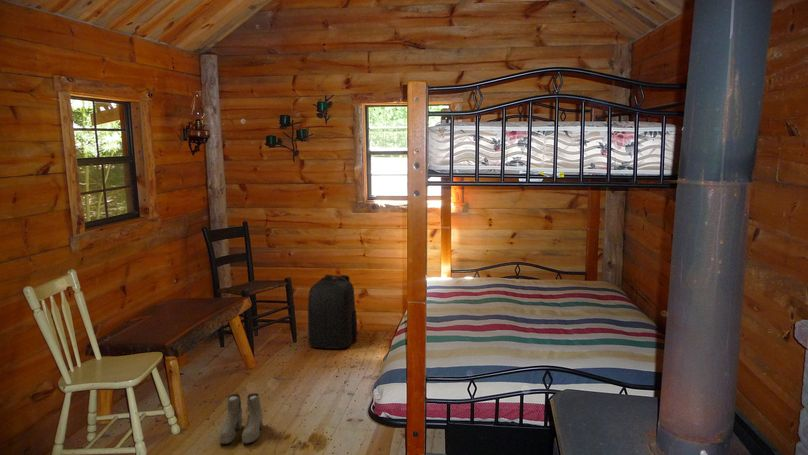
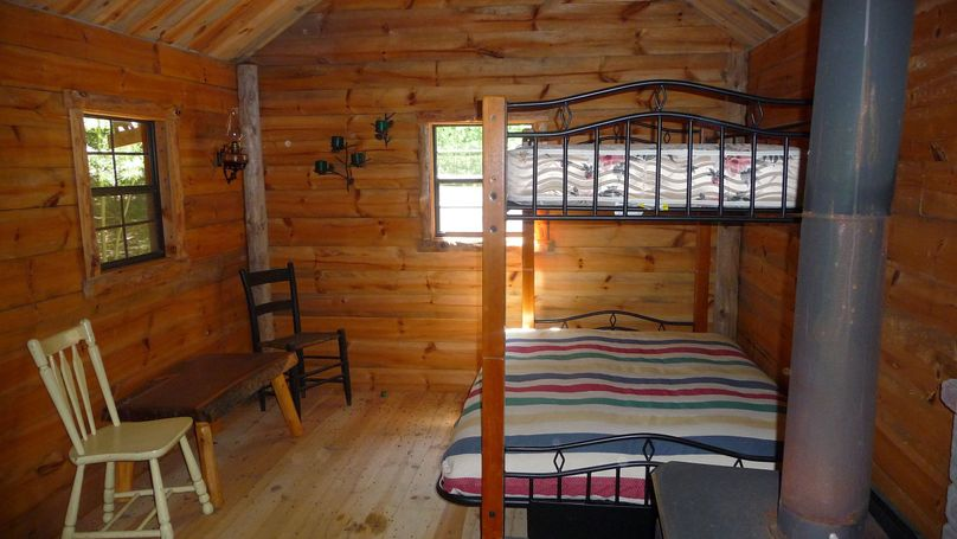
- boots (241, 416)
- backpack (333, 308)
